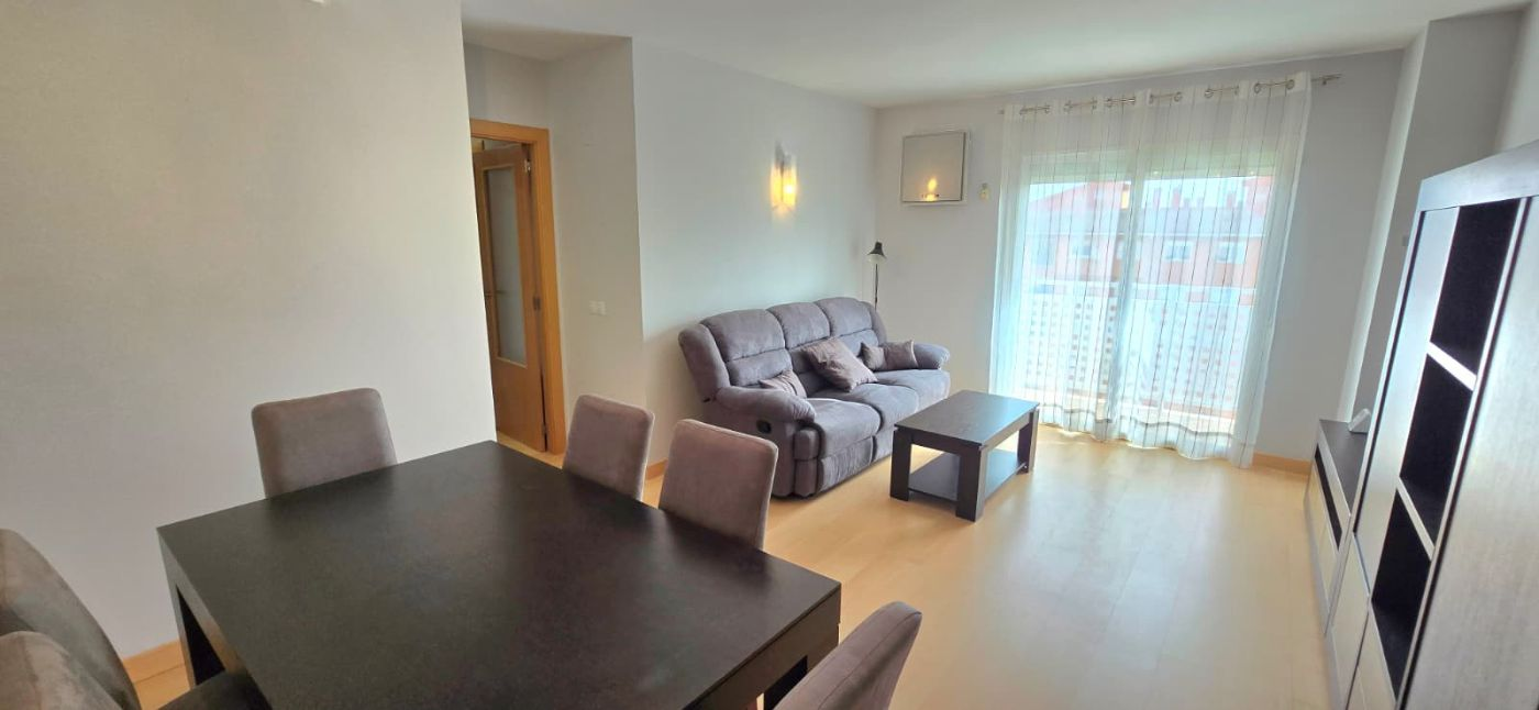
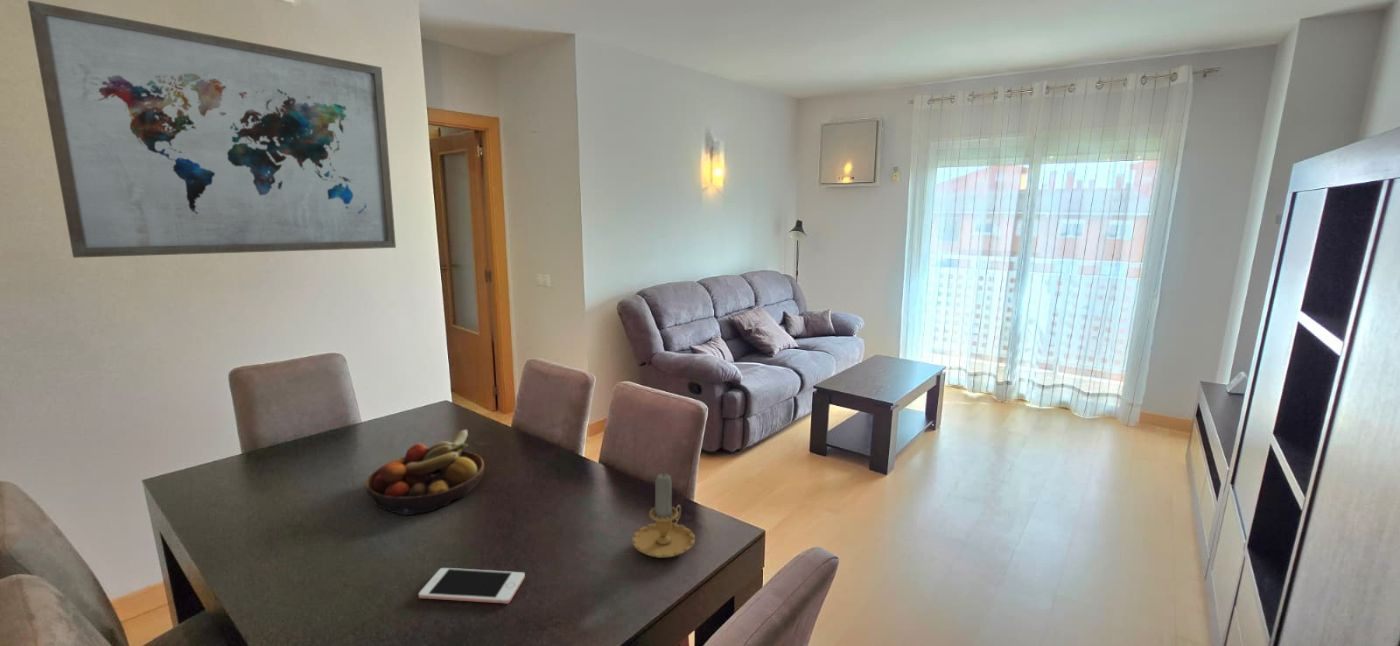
+ fruit bowl (426, 467)
+ cell phone (473, 585)
+ candle (666, 506)
+ wall art (248, 149)
